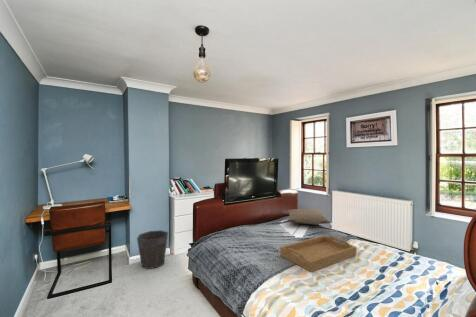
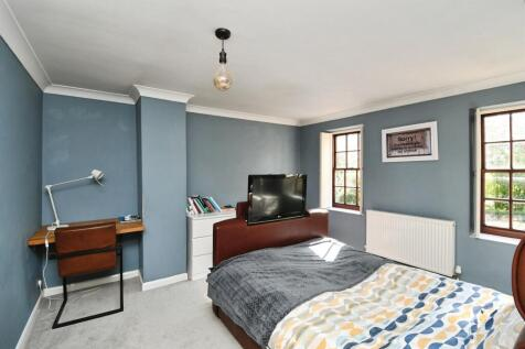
- waste bin (153, 249)
- pillow (306, 216)
- serving tray (318, 249)
